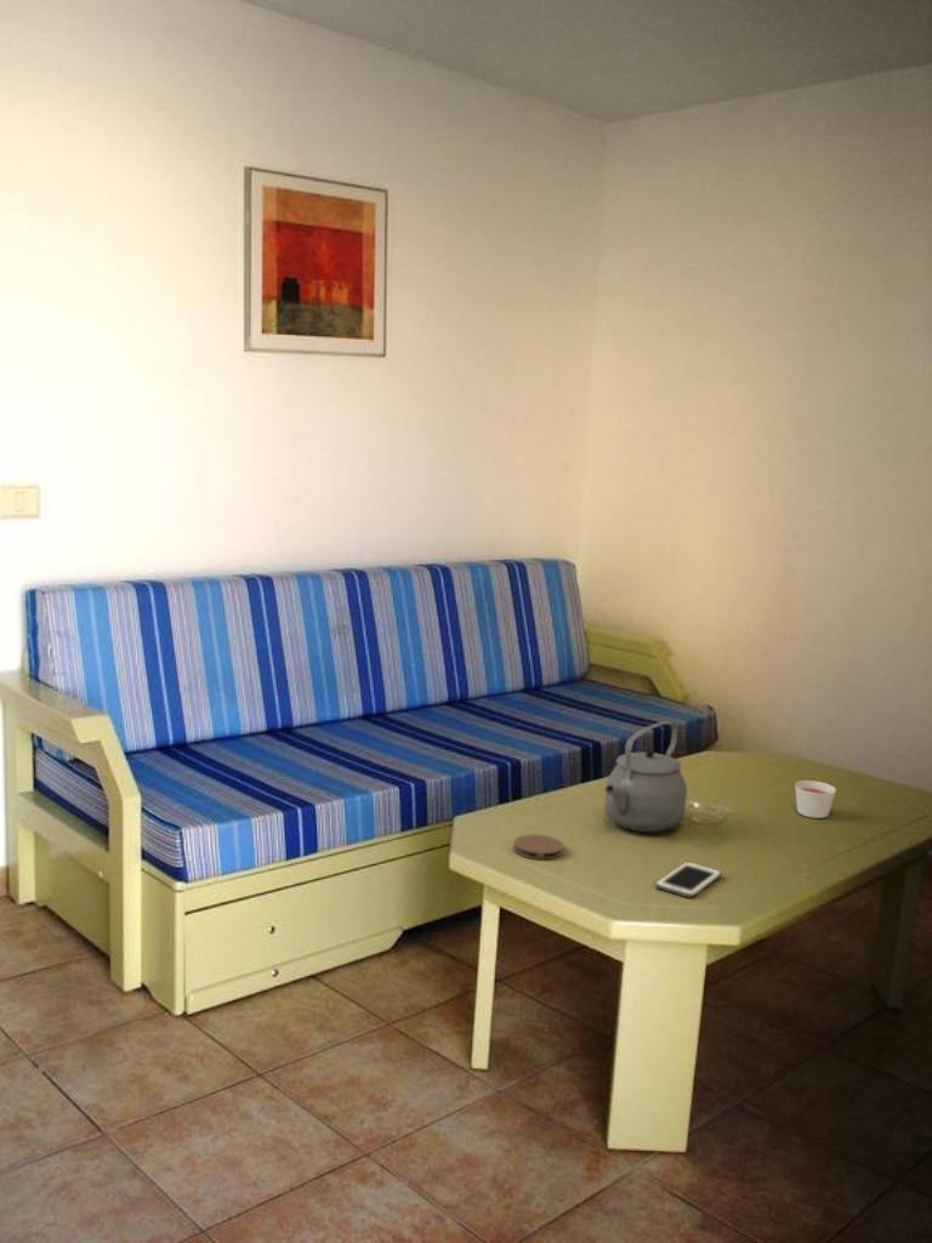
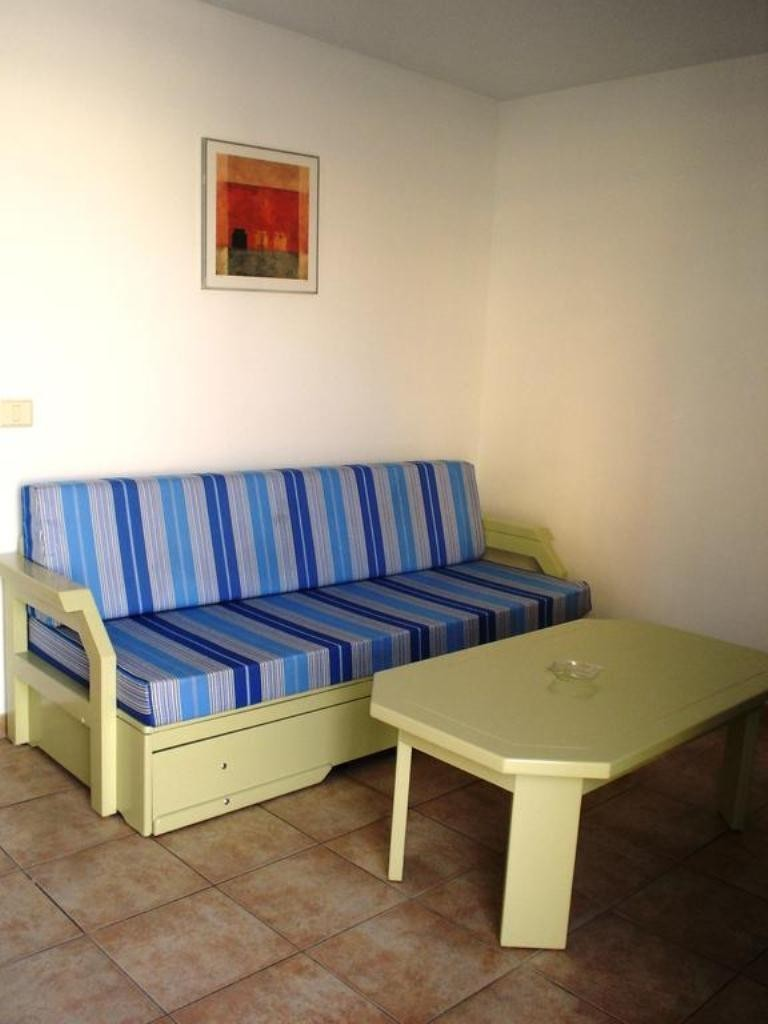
- tea kettle (641, 777)
- candle (813, 800)
- coaster (538, 846)
- cell phone (688, 879)
